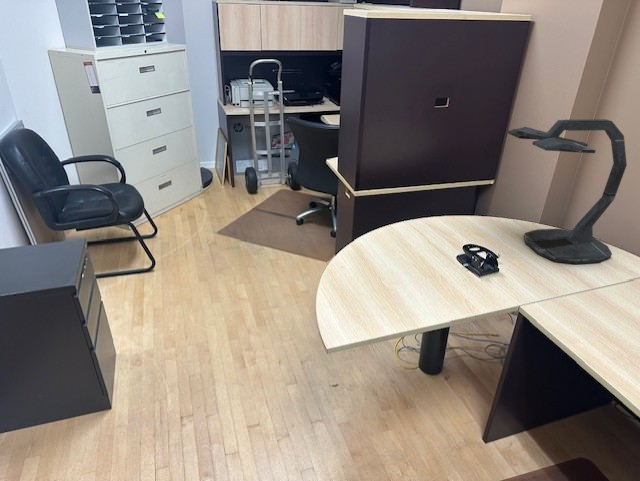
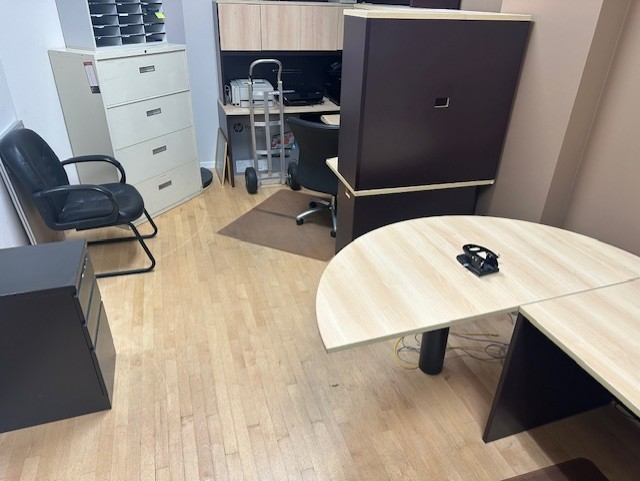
- desk lamp (587, 212)
